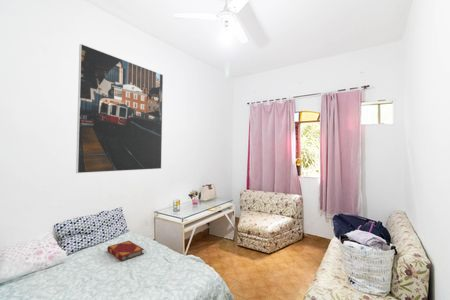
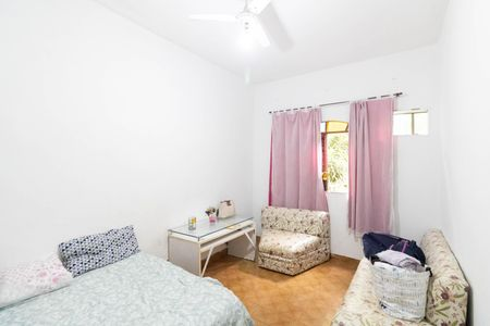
- hardback book (125, 250)
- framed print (126, 115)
